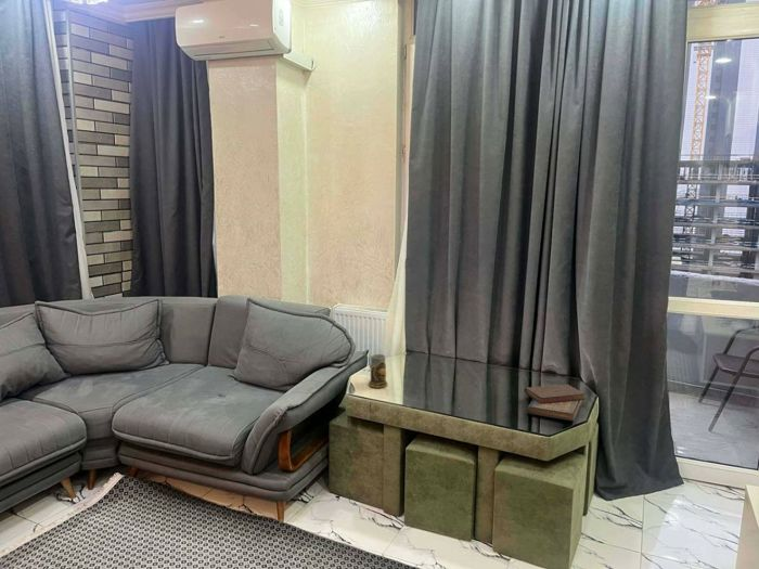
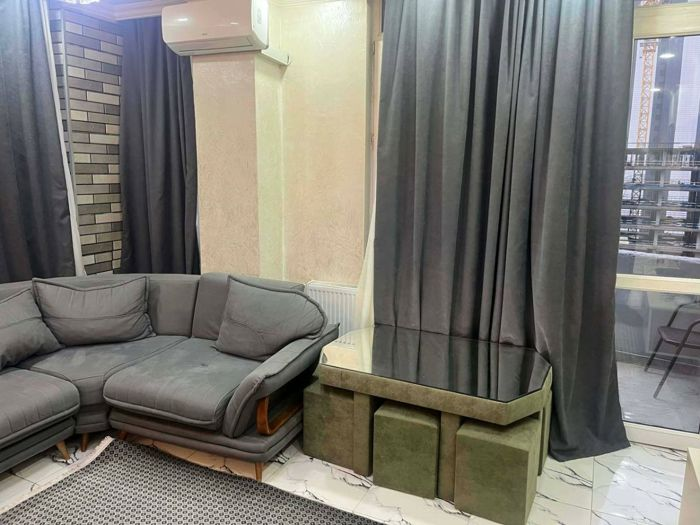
- mug (376, 370)
- diary (552, 398)
